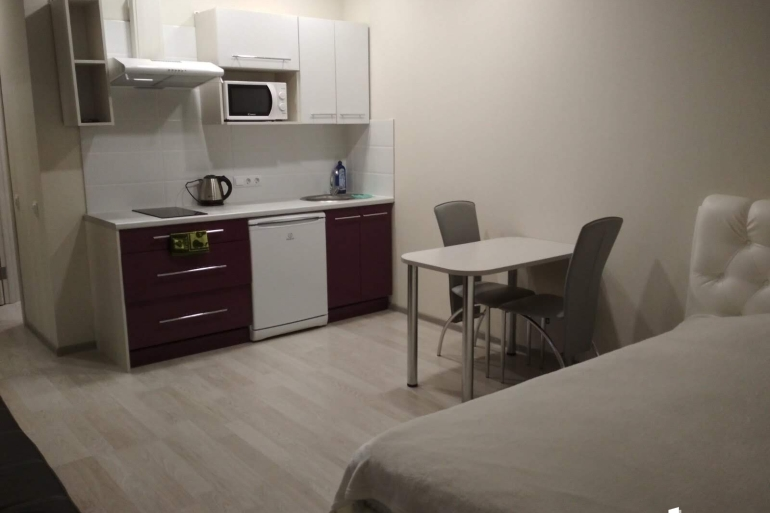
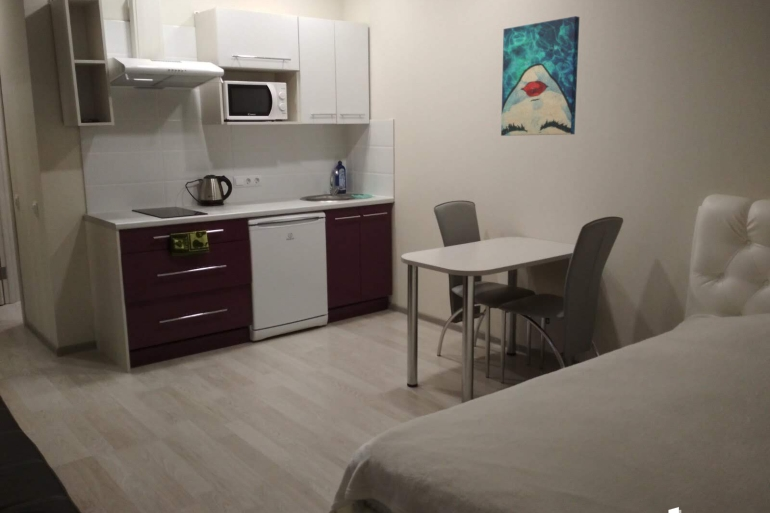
+ wall art (537, 79)
